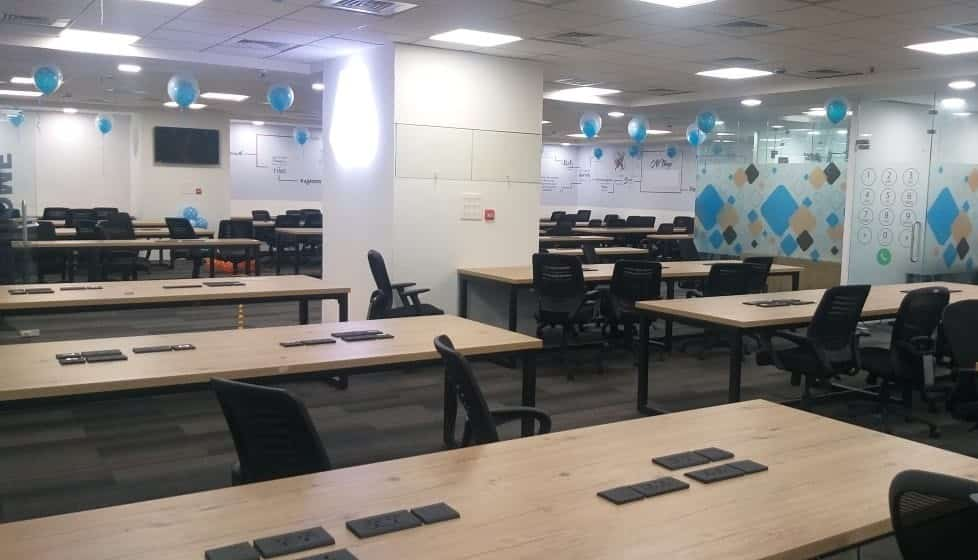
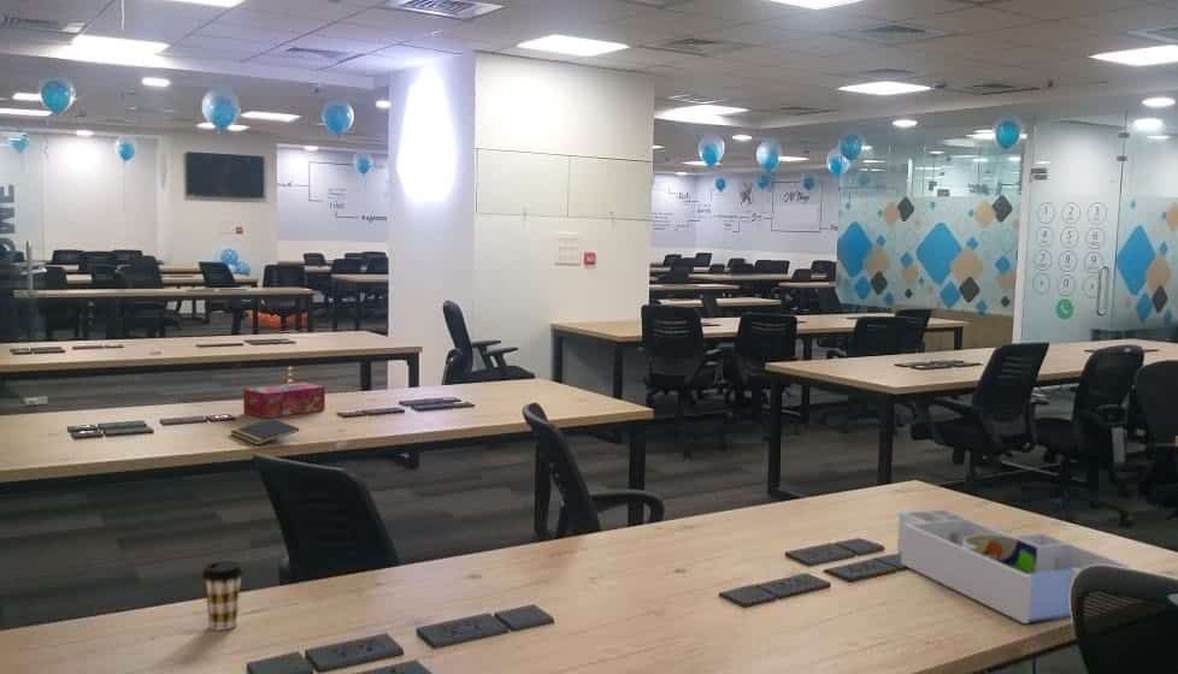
+ tissue box (284, 400)
+ coffee cup (223, 595)
+ notepad (264, 431)
+ desk organizer (993, 557)
